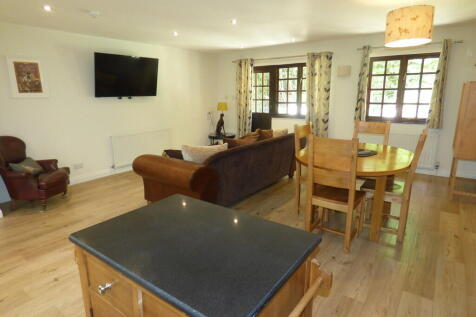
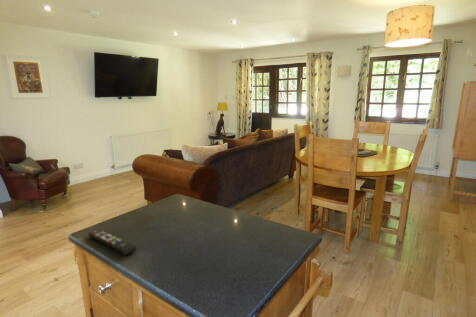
+ remote control (111, 241)
